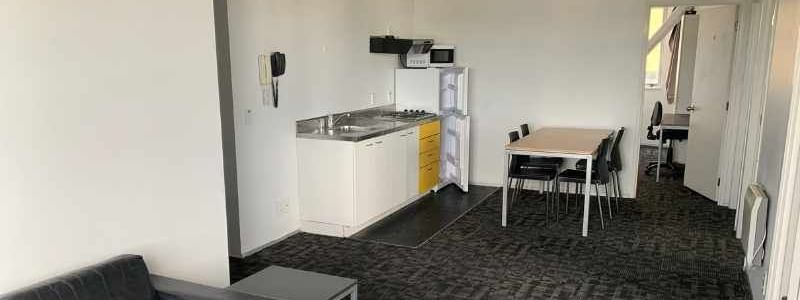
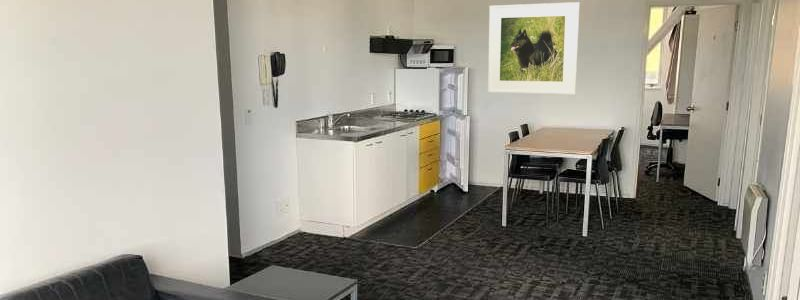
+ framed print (531, 49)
